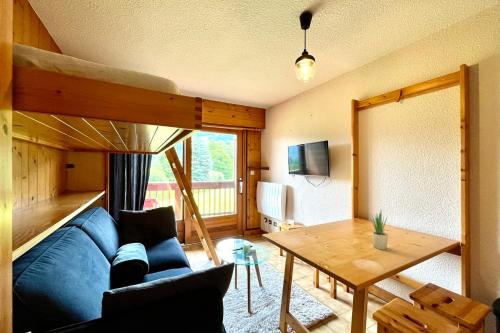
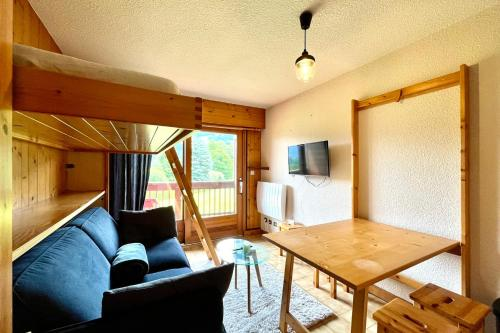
- potted plant (378, 227)
